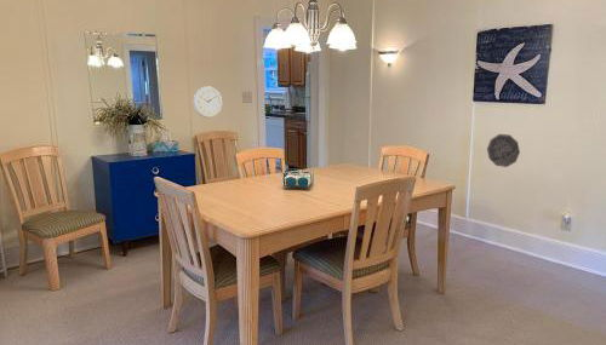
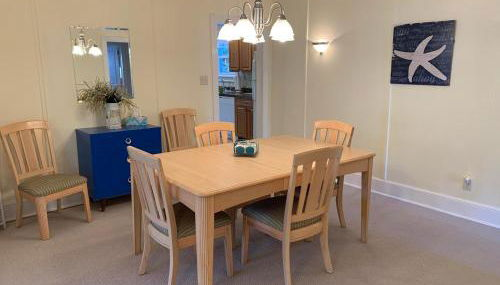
- decorative plate (503, 150)
- wall clock (207, 102)
